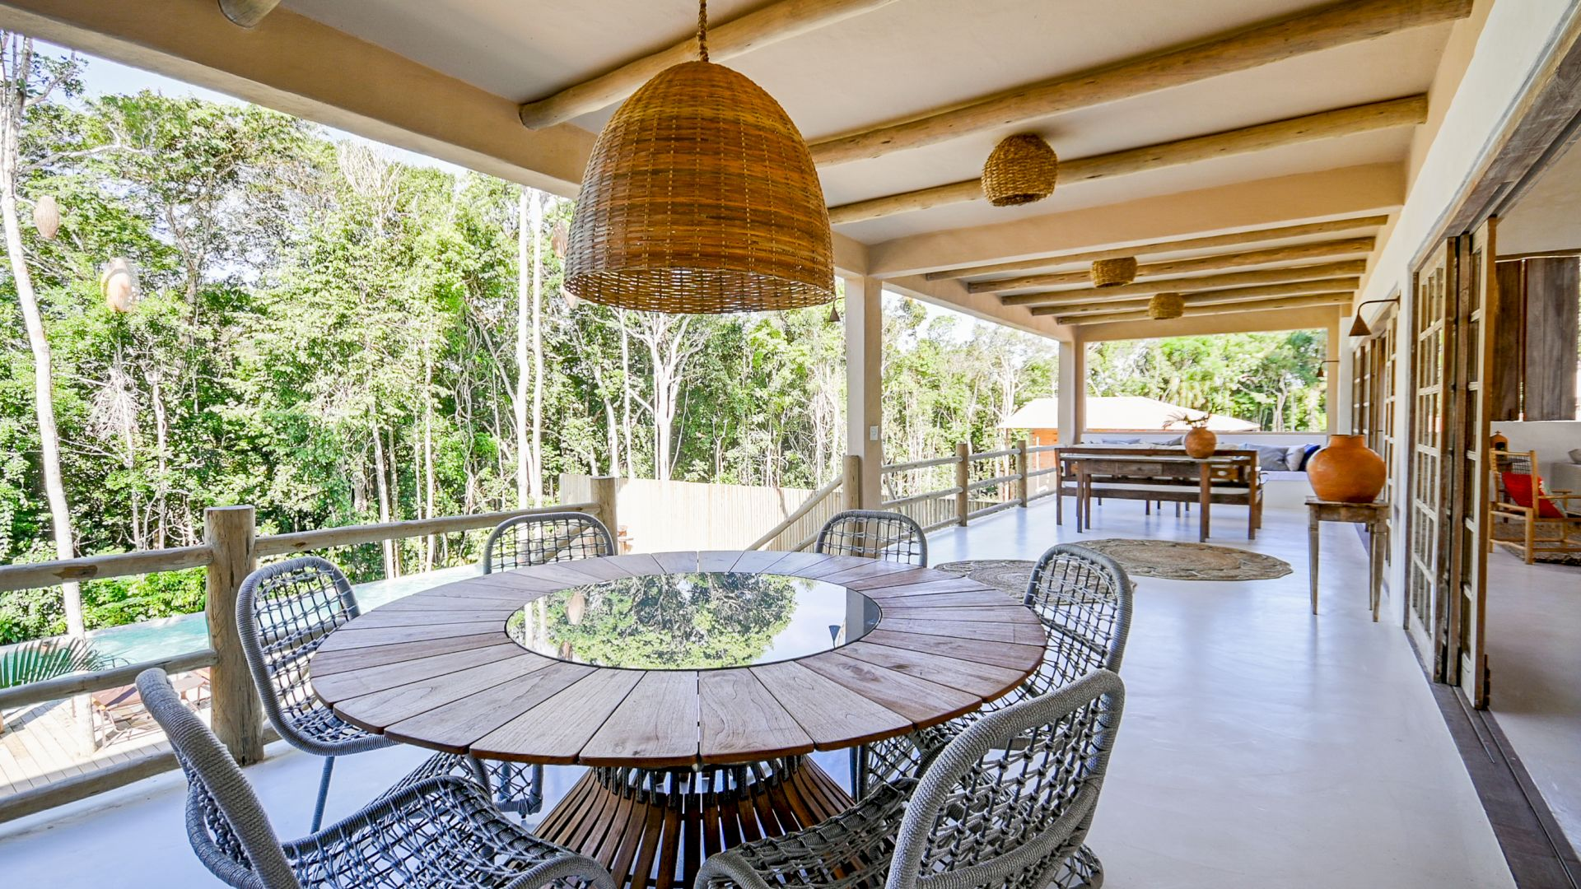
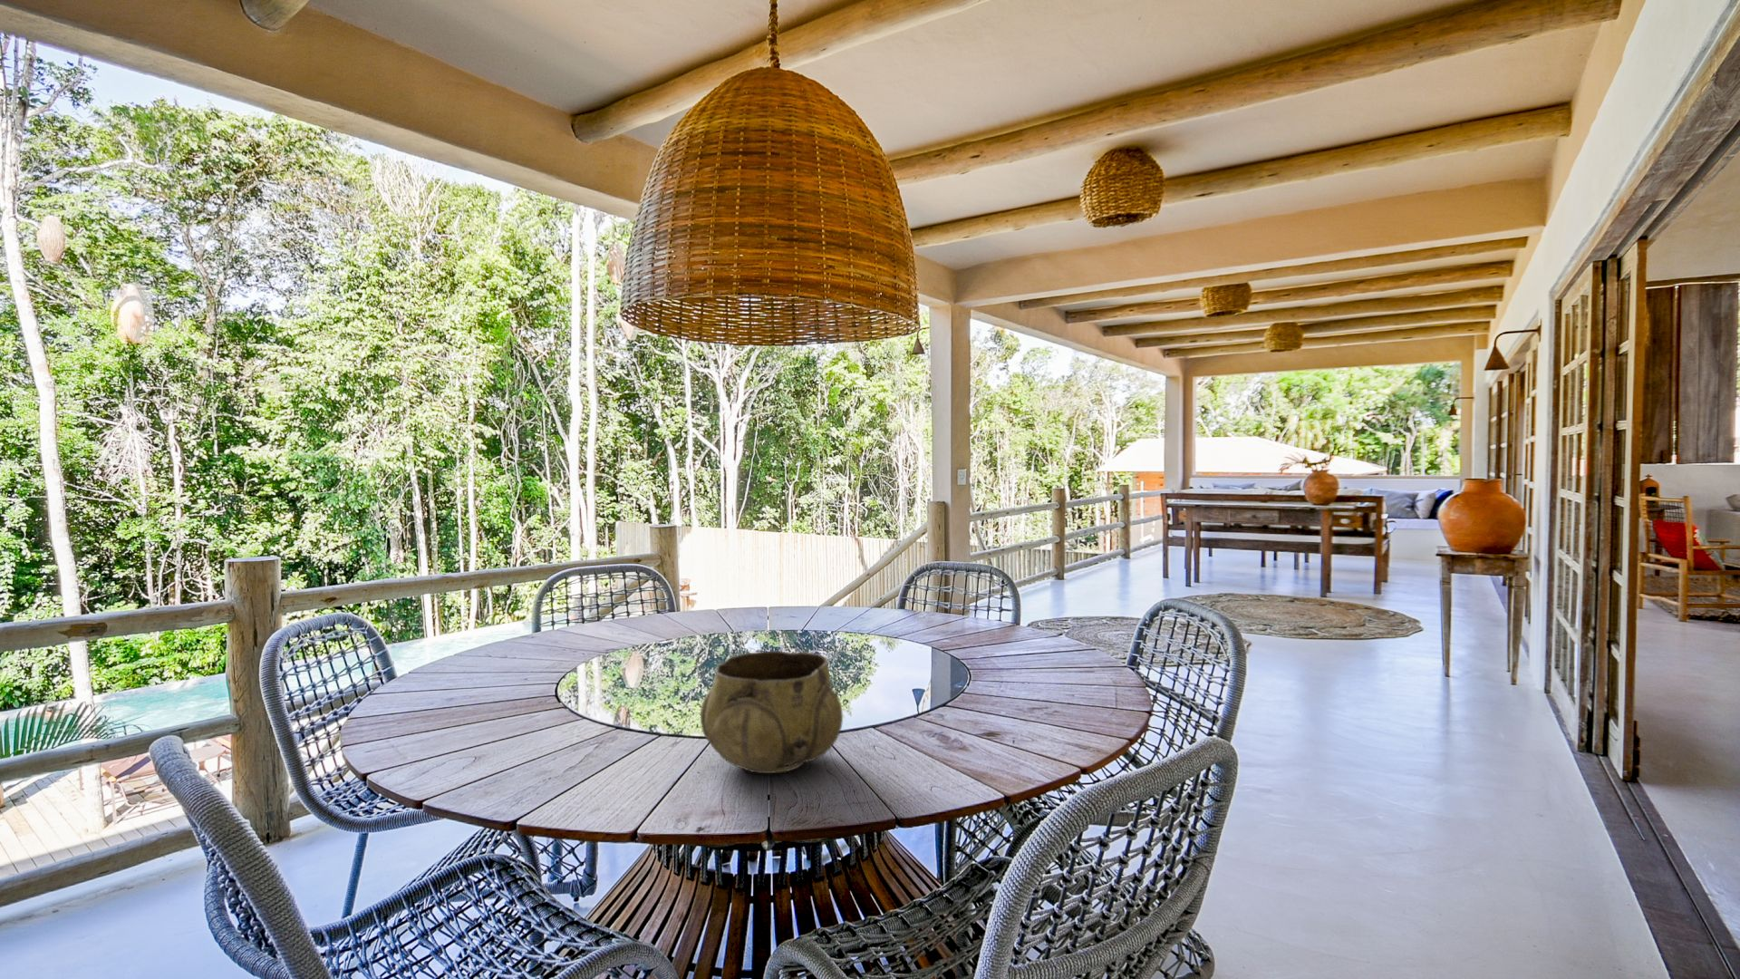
+ decorative bowl (772, 712)
